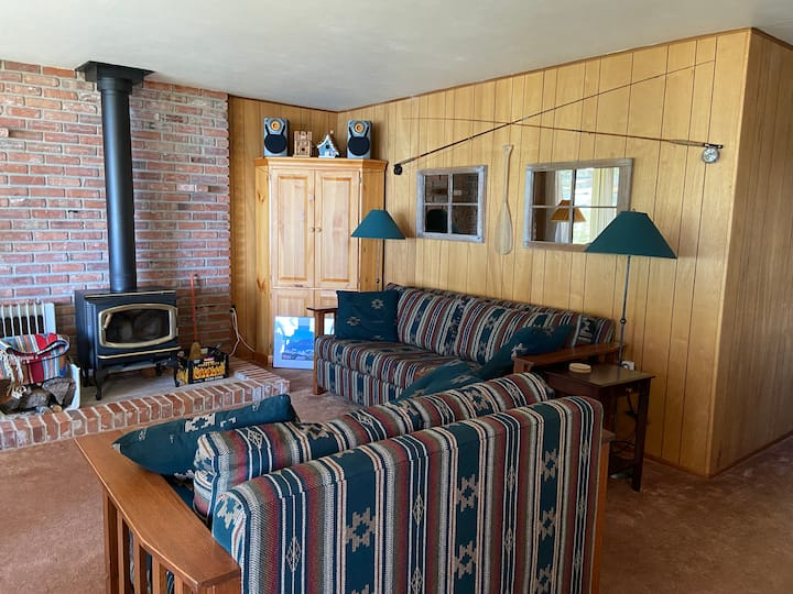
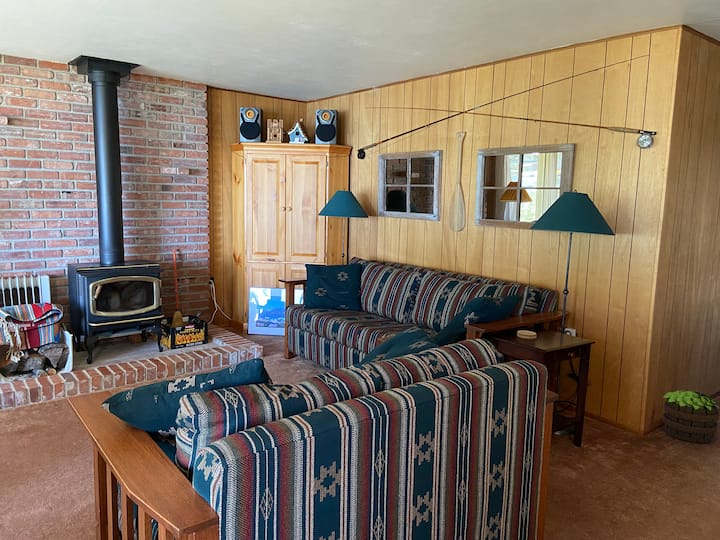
+ potted plant (690, 413)
